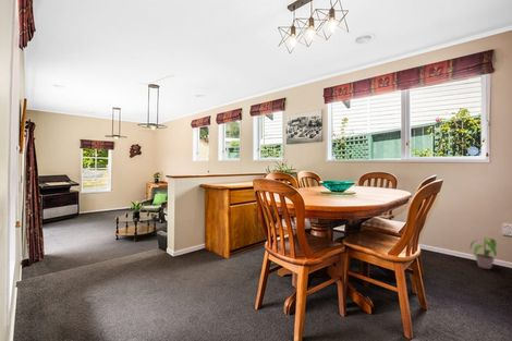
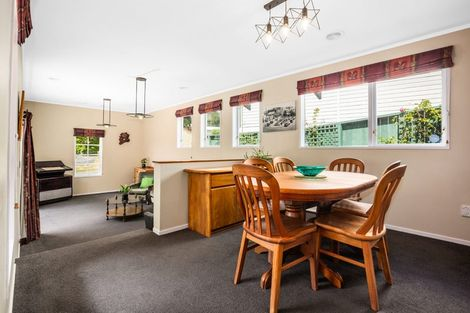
- potted plant (484, 252)
